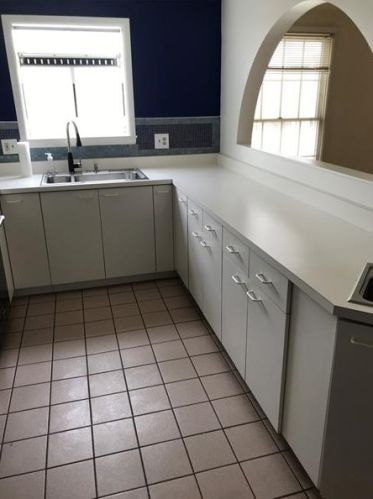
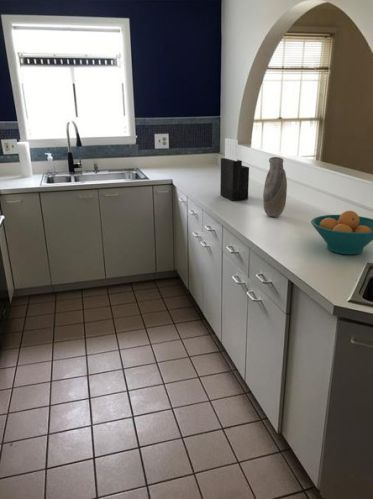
+ vase (275, 187)
+ knife block (236, 168)
+ fruit bowl (346, 230)
